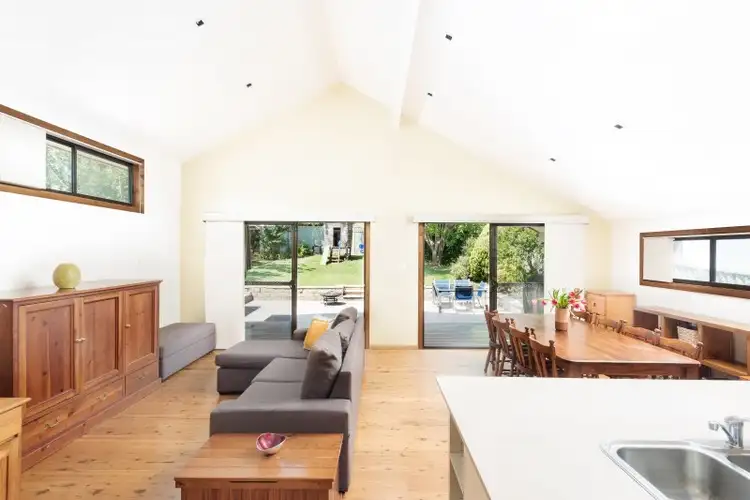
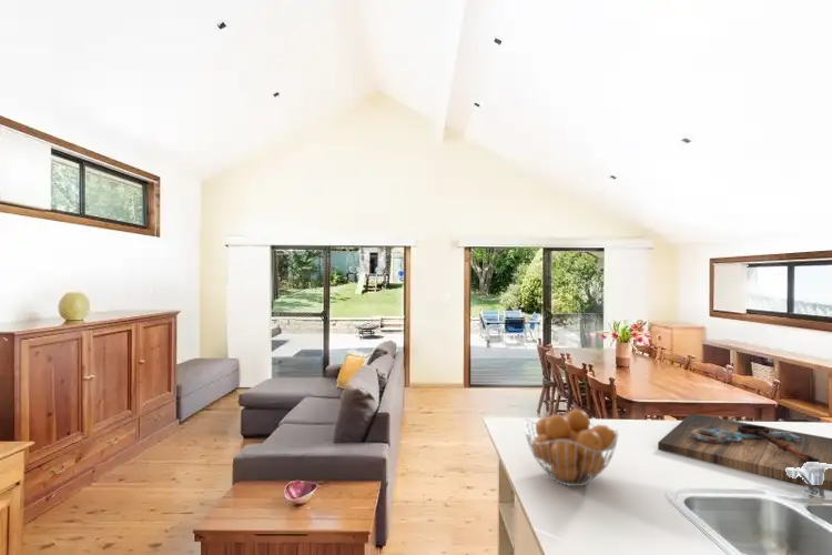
+ fruit basket (569, 445)
+ cutting board (750, 440)
